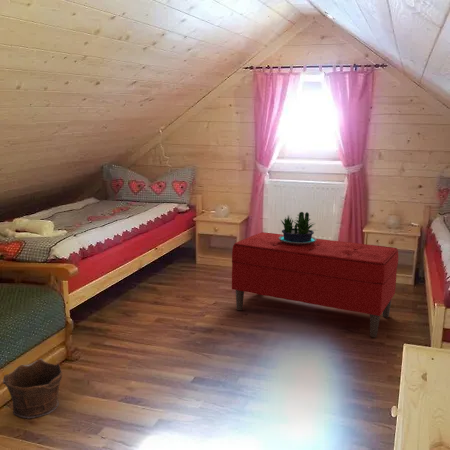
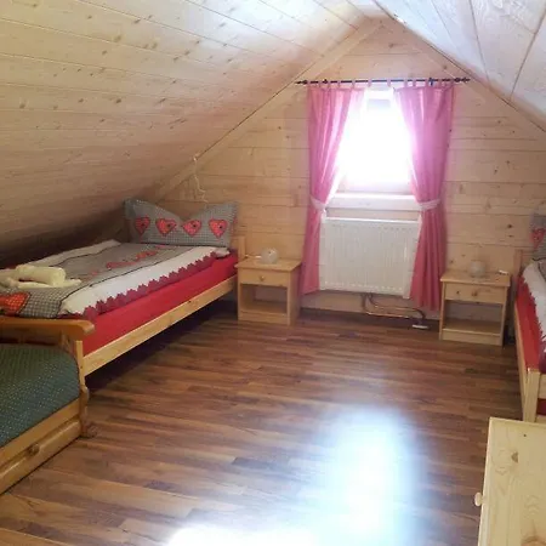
- bench (313, 279)
- clay pot (34, 382)
- potted plant (300, 227)
